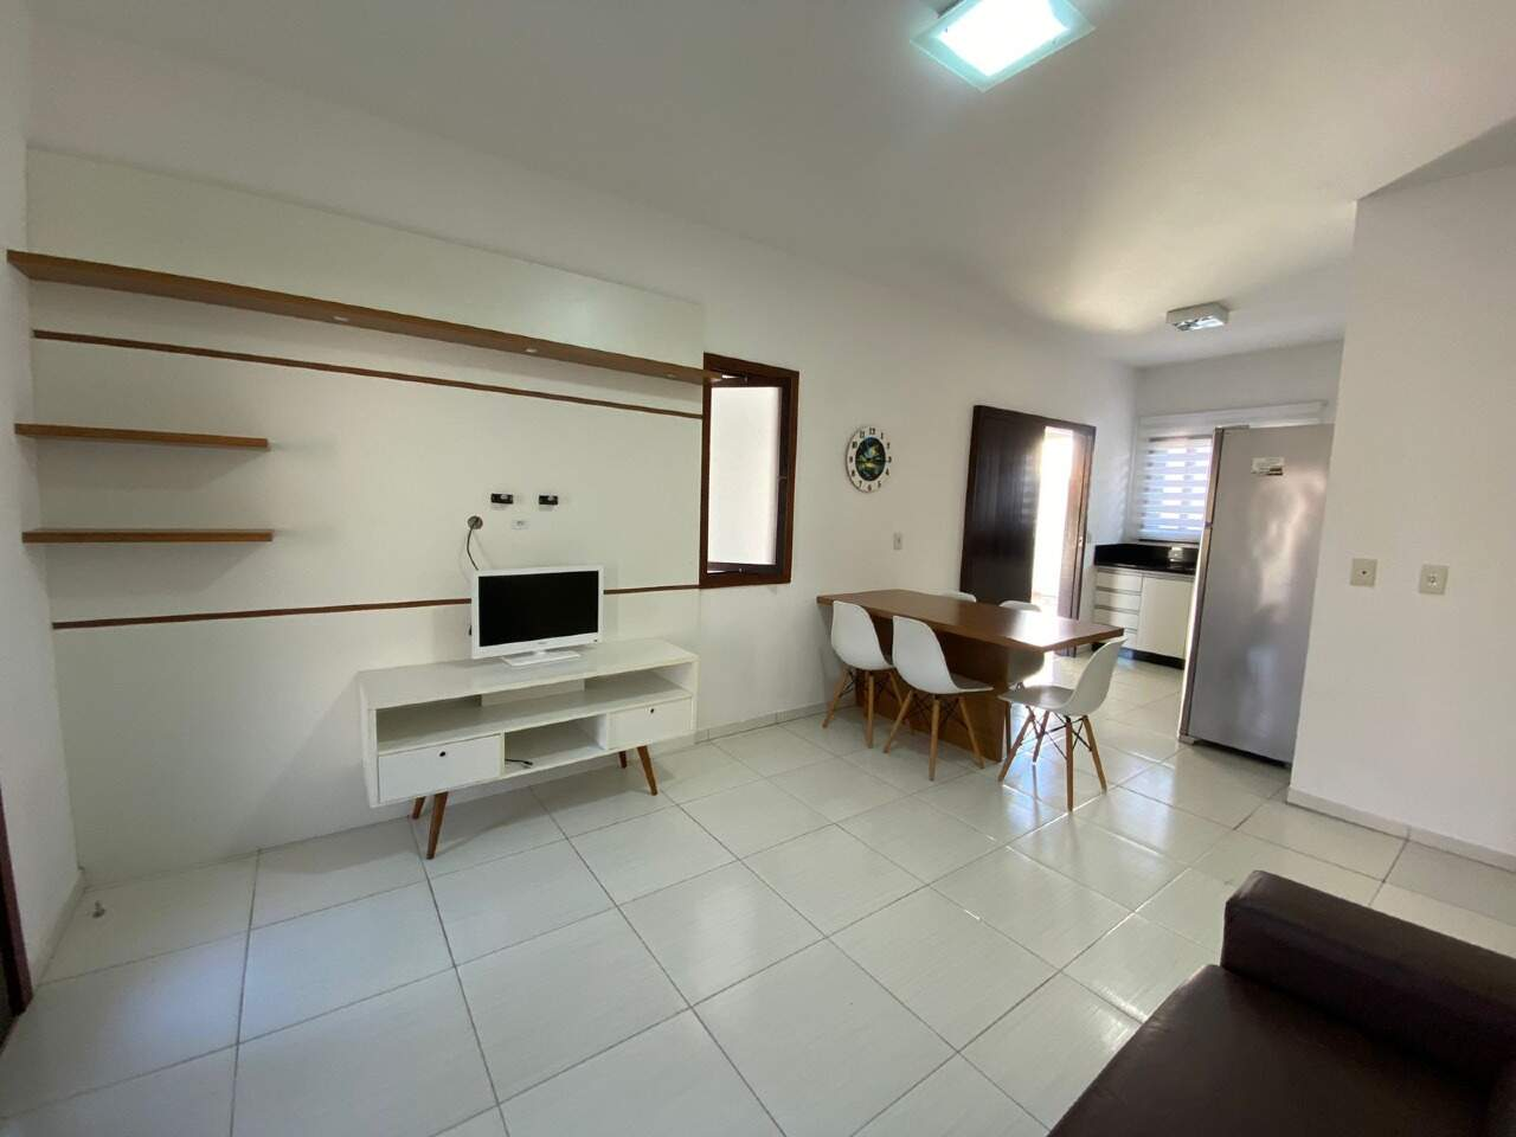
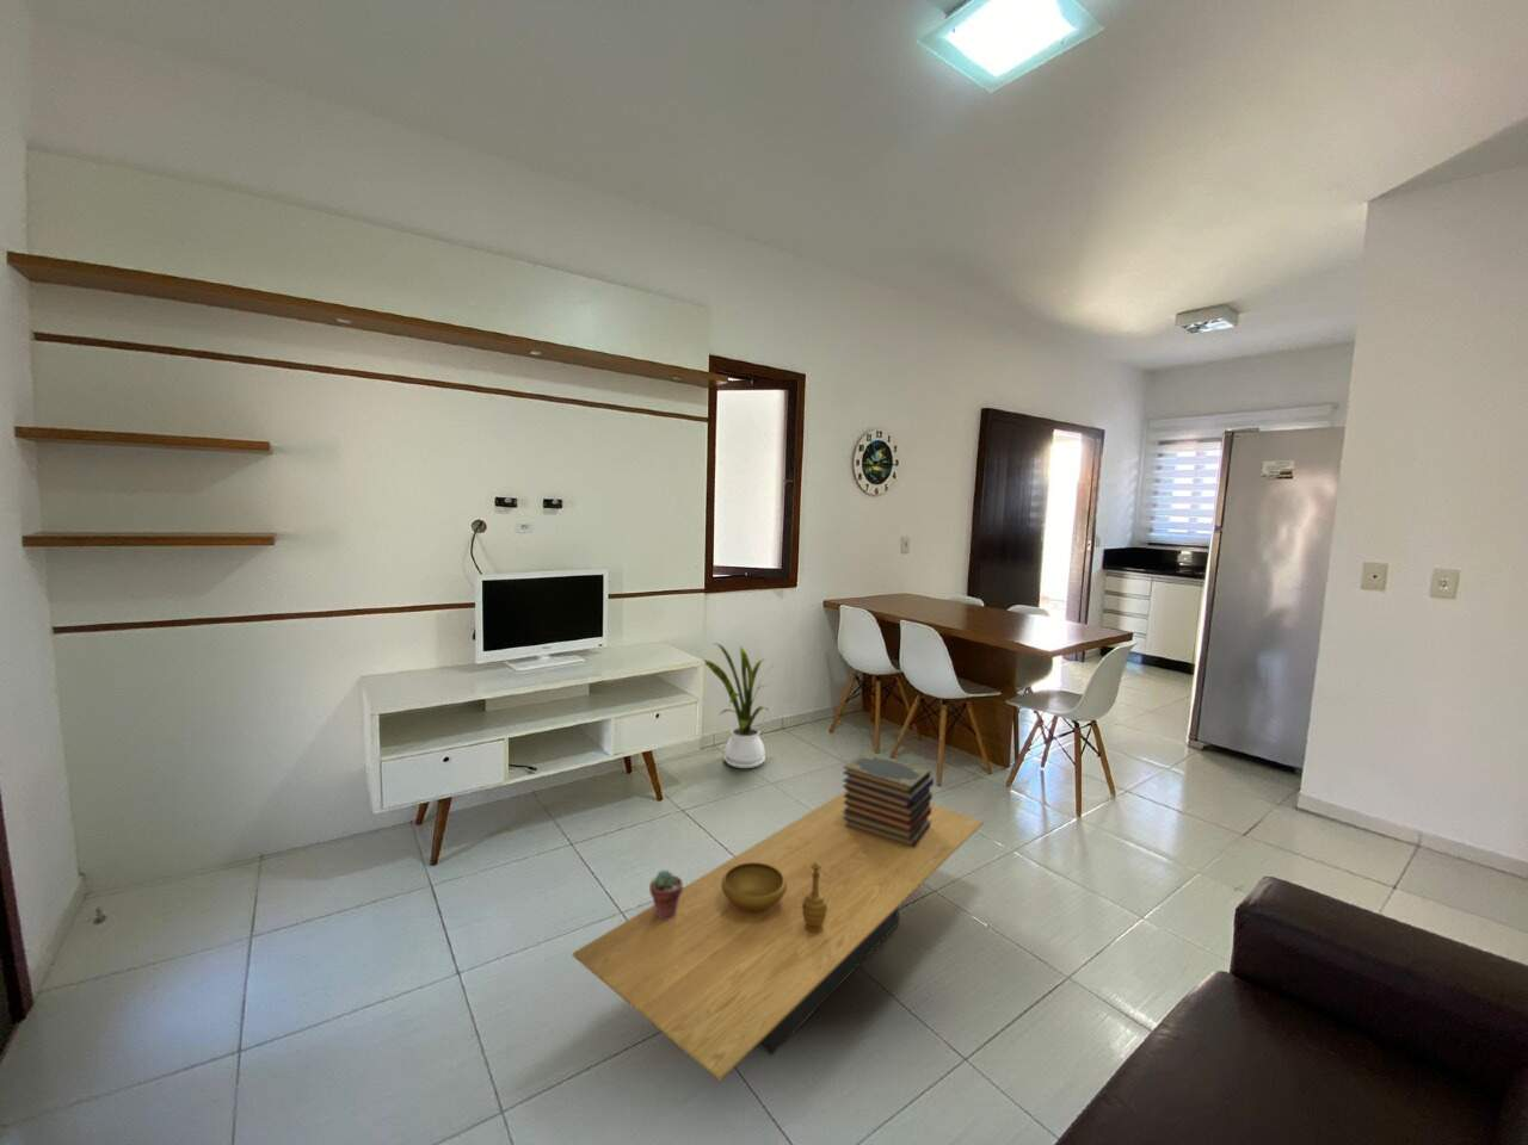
+ house plant (741, 700)
+ book stack (886, 796)
+ decorative bowl (775, 878)
+ coffee table (824, 921)
+ potted succulent (665, 891)
